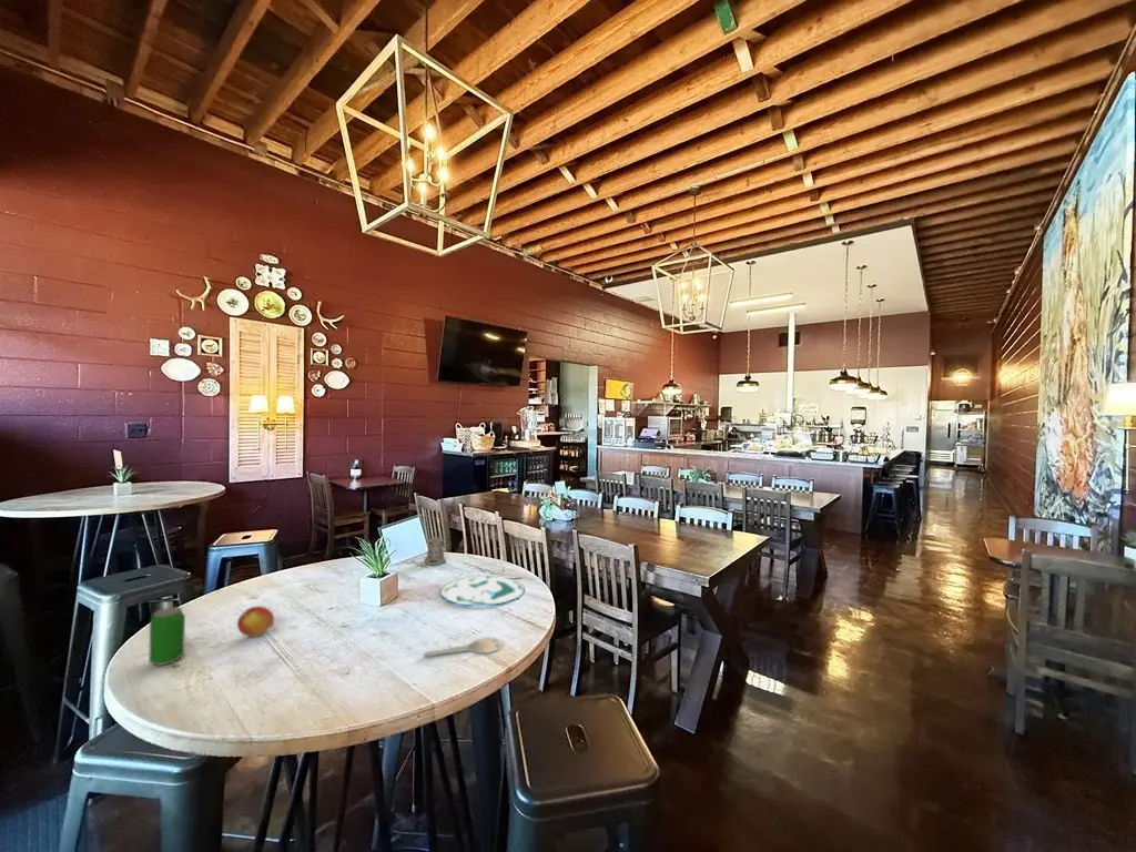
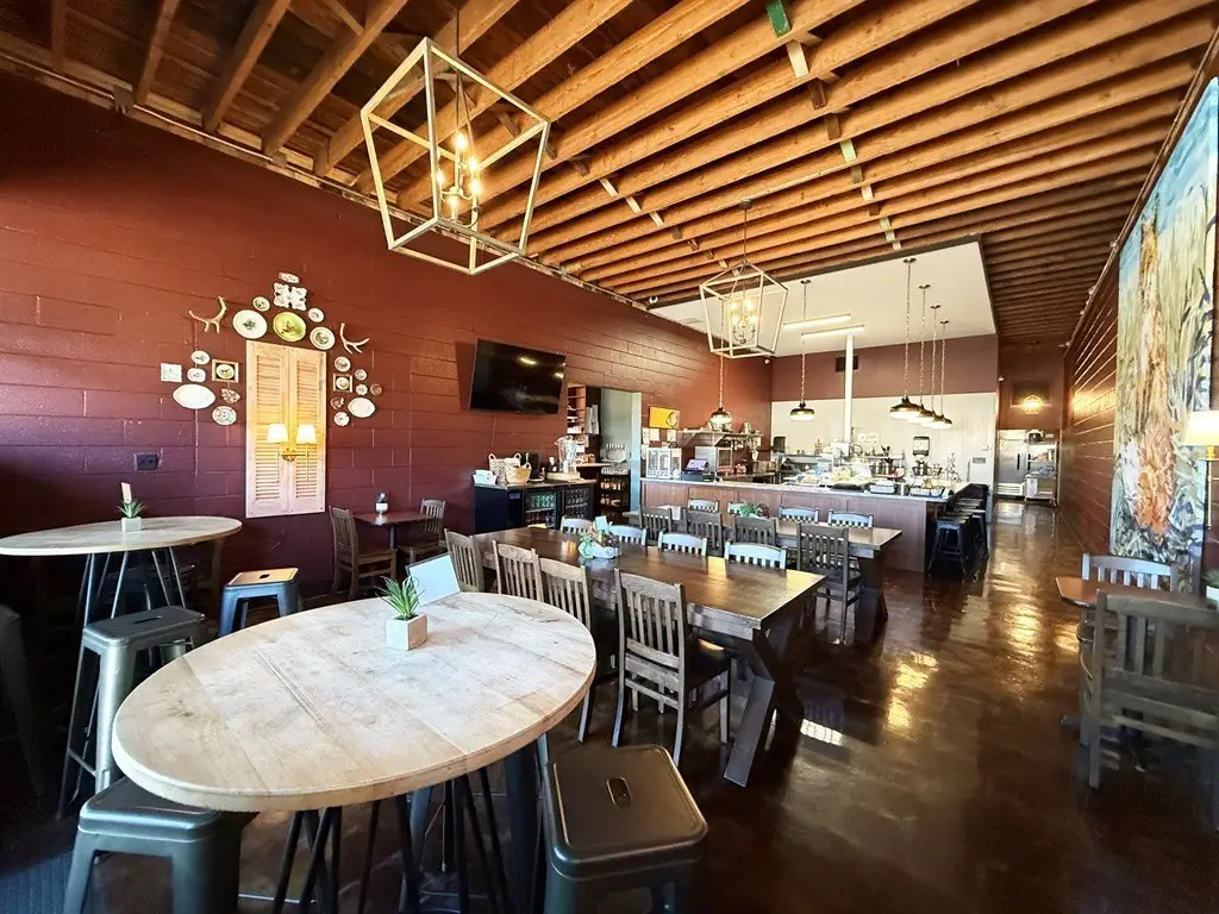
- plate (483, 586)
- key (464, 648)
- pepper shaker (435, 548)
- apple (255, 621)
- beverage can (166, 636)
